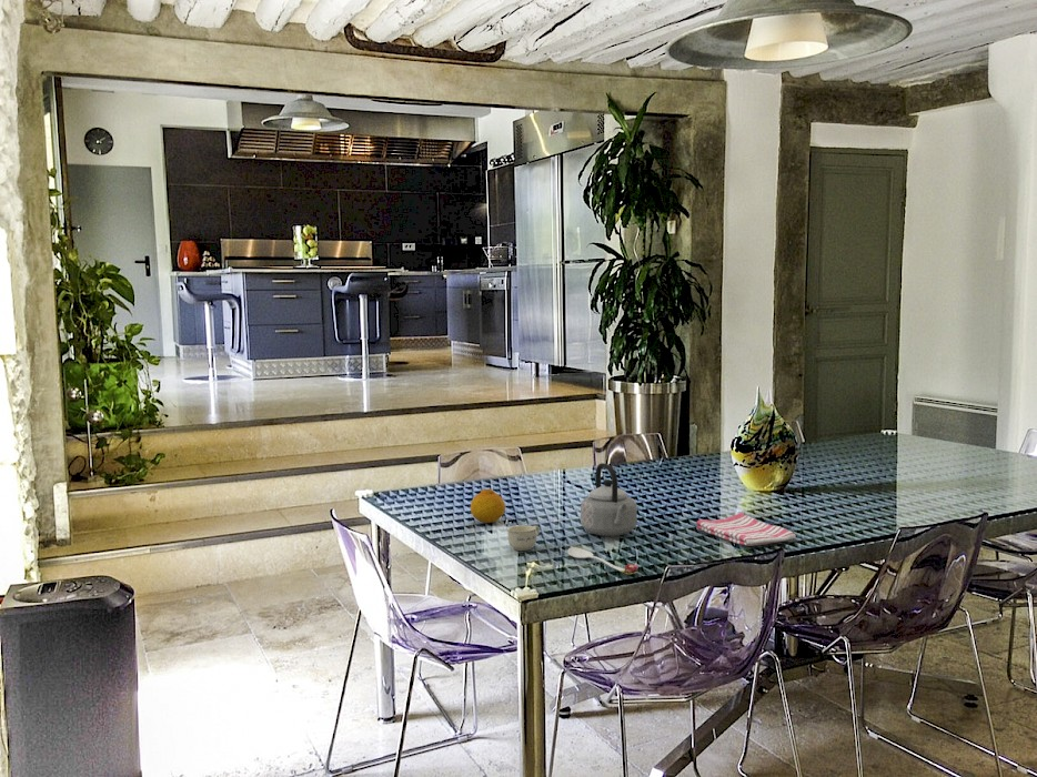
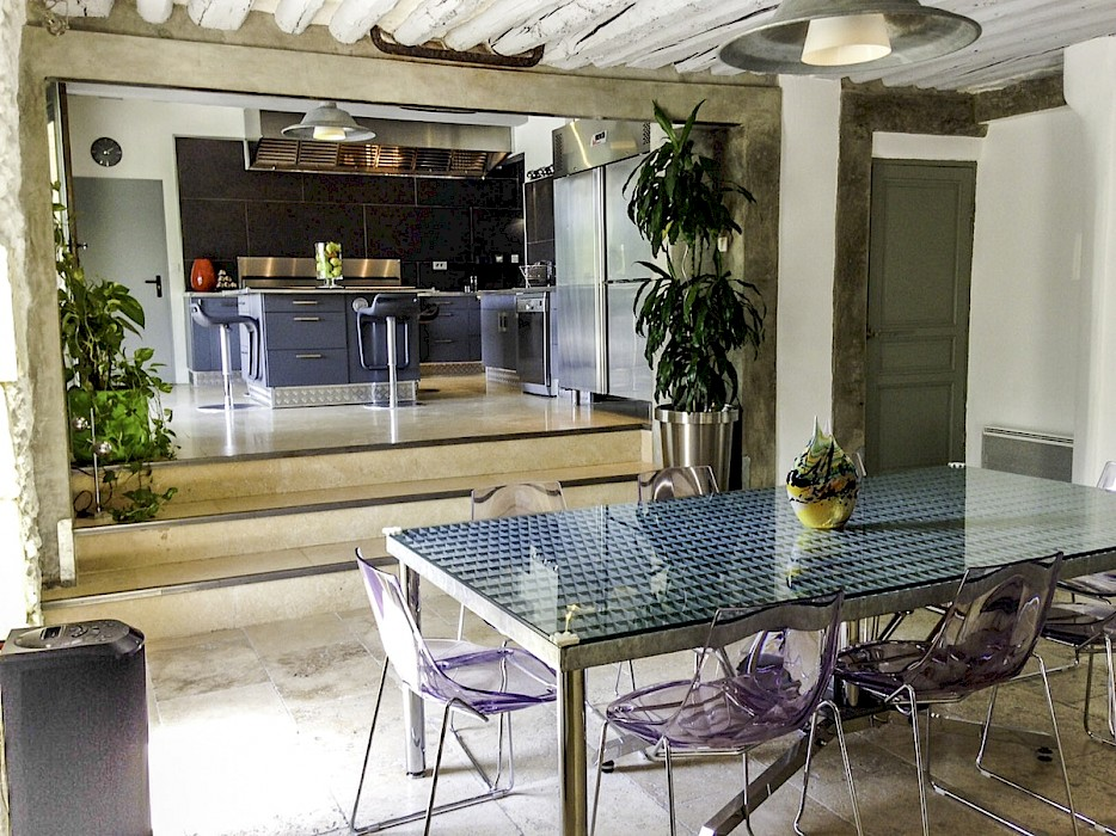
- fruit (487, 505)
- cup (525, 537)
- spoon (602, 559)
- teapot (612, 500)
- dish towel (744, 528)
